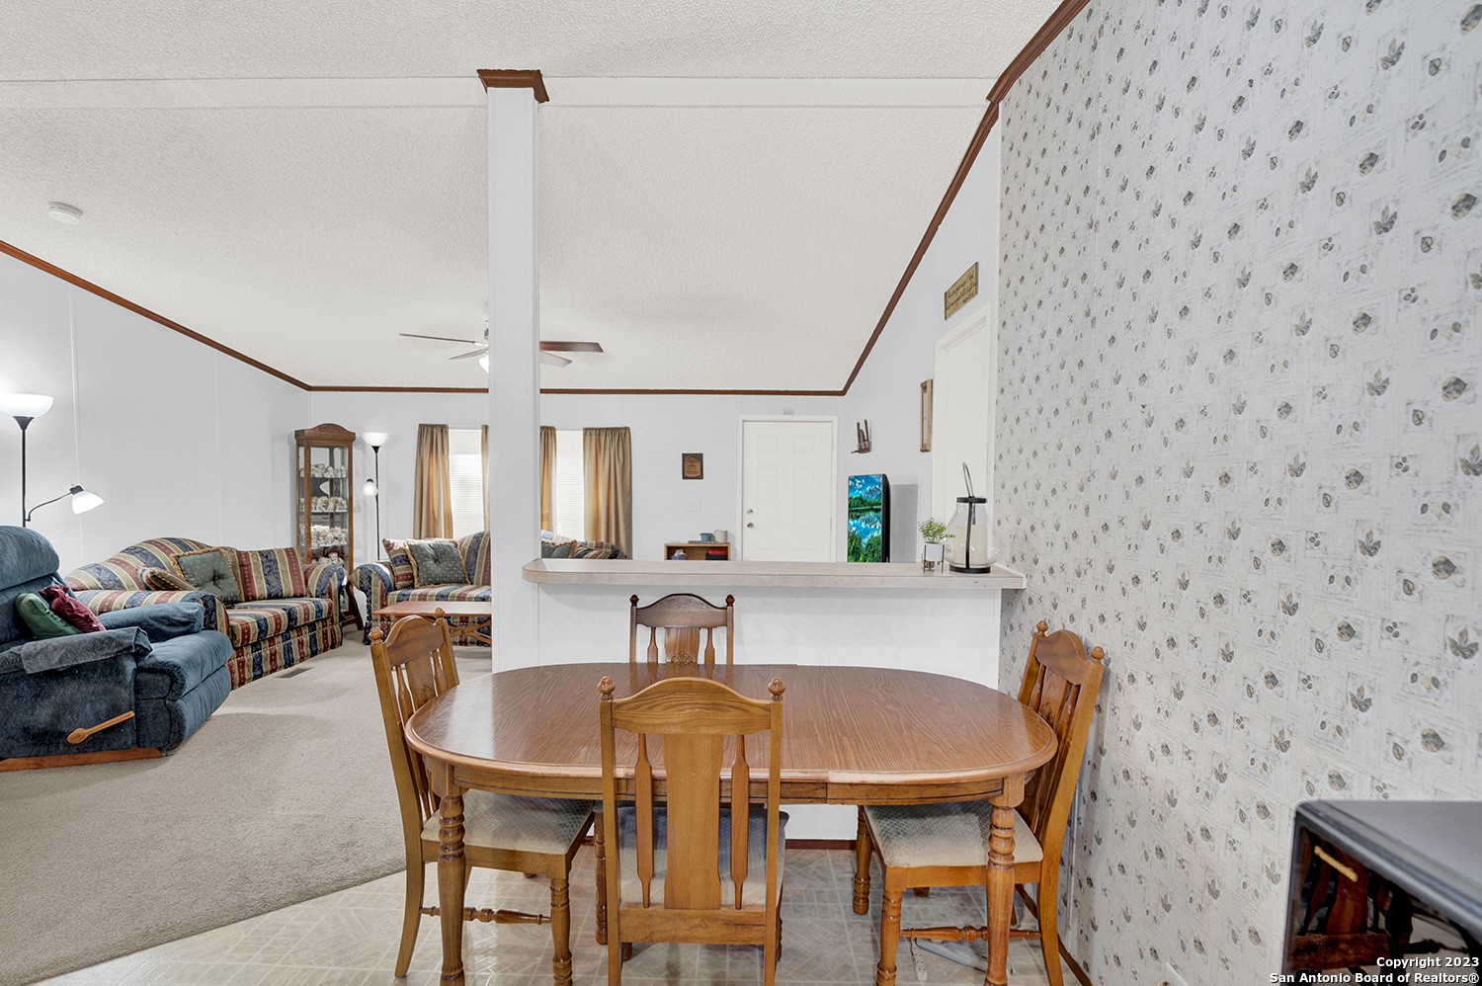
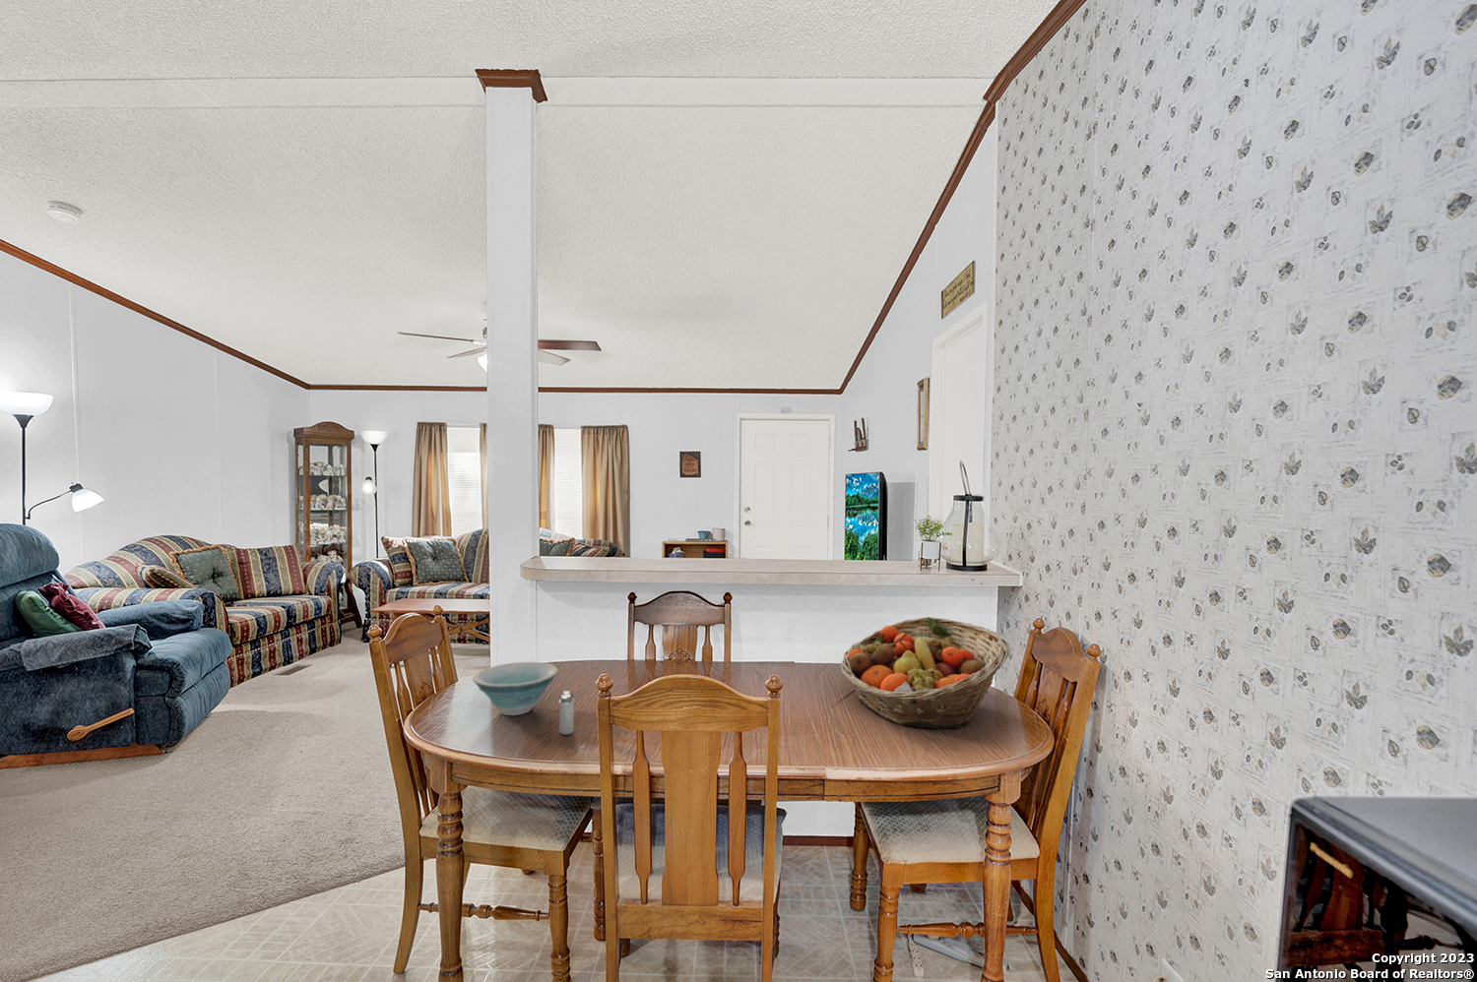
+ fruit basket (920, 667)
+ bowl (516, 690)
+ shaker (566, 712)
